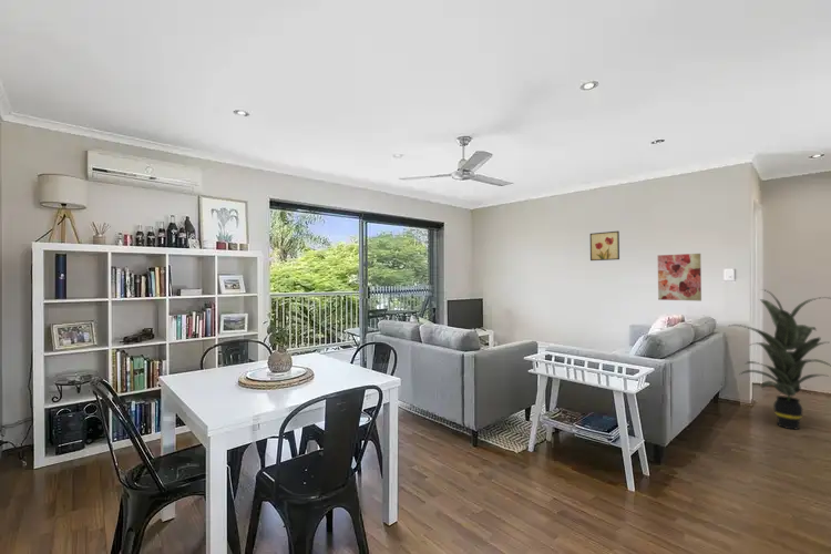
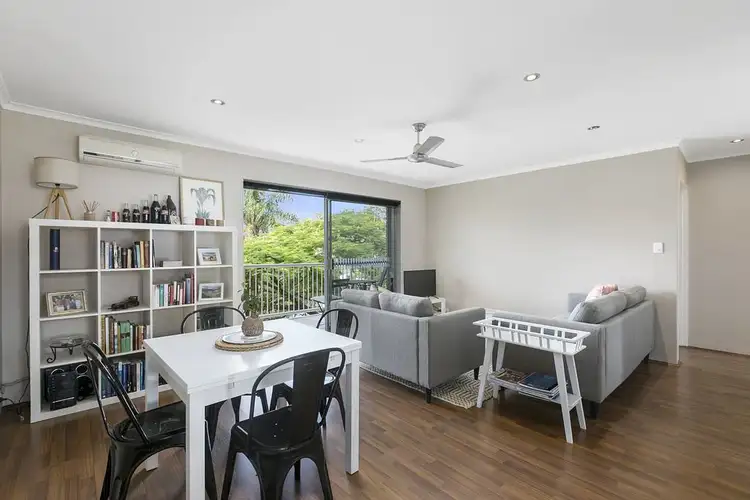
- indoor plant (781, 357)
- wall art (678, 277)
- wall art (604, 246)
